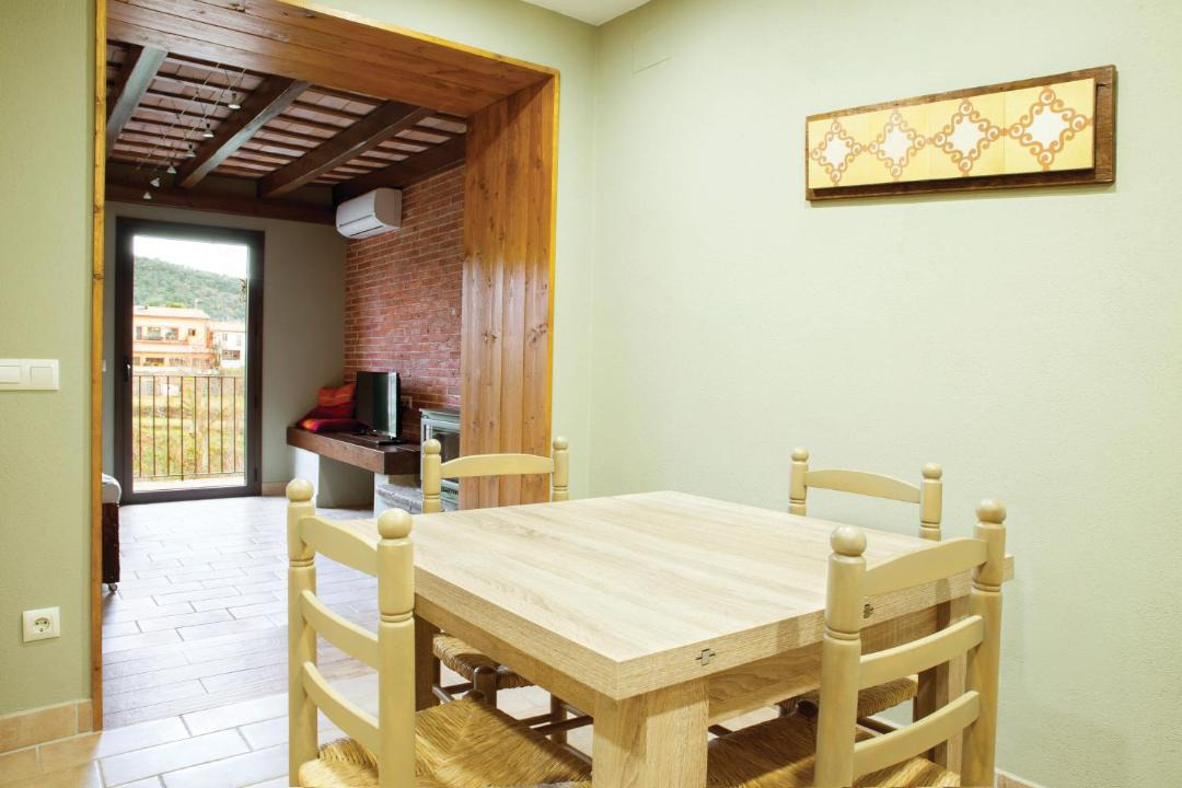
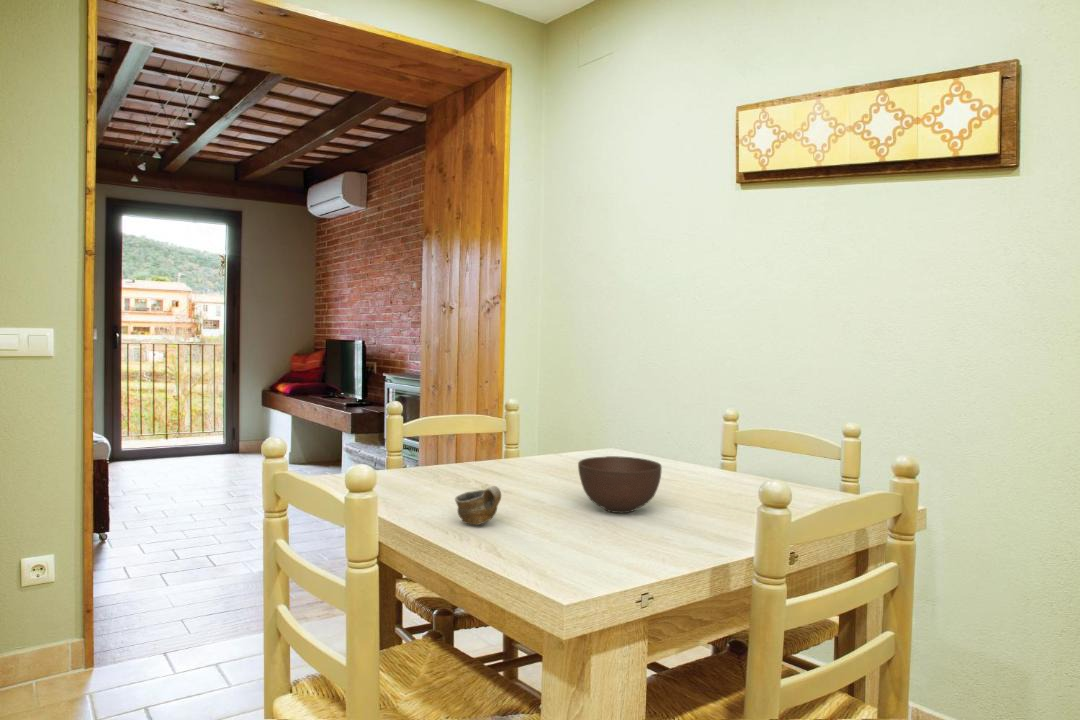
+ bowl (619, 486)
+ cup (476, 503)
